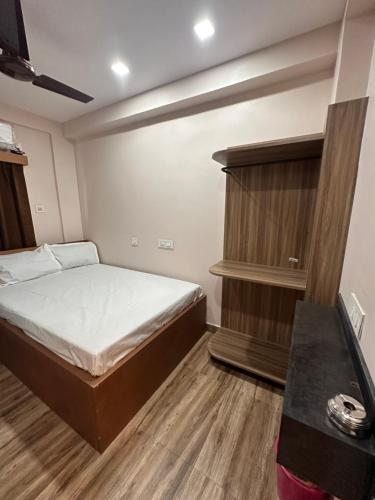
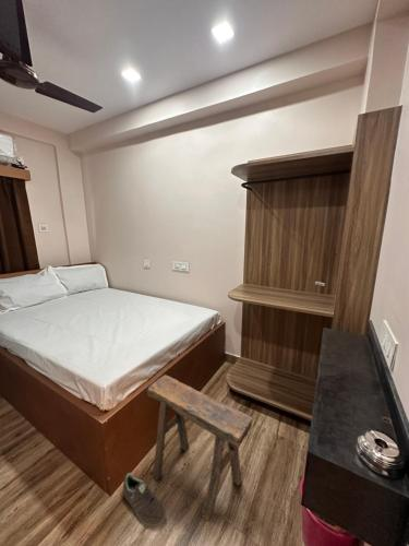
+ stool (188, 442)
+ sneaker (142, 498)
